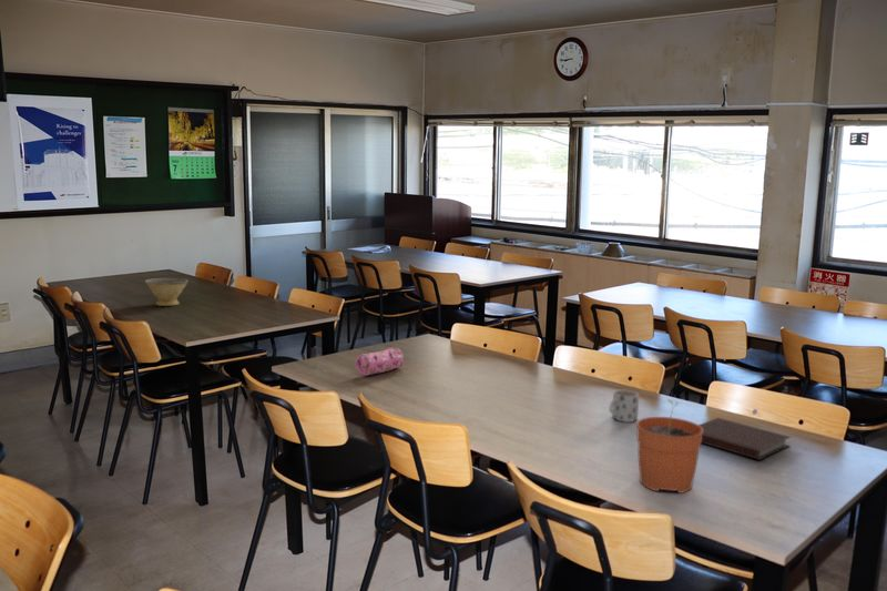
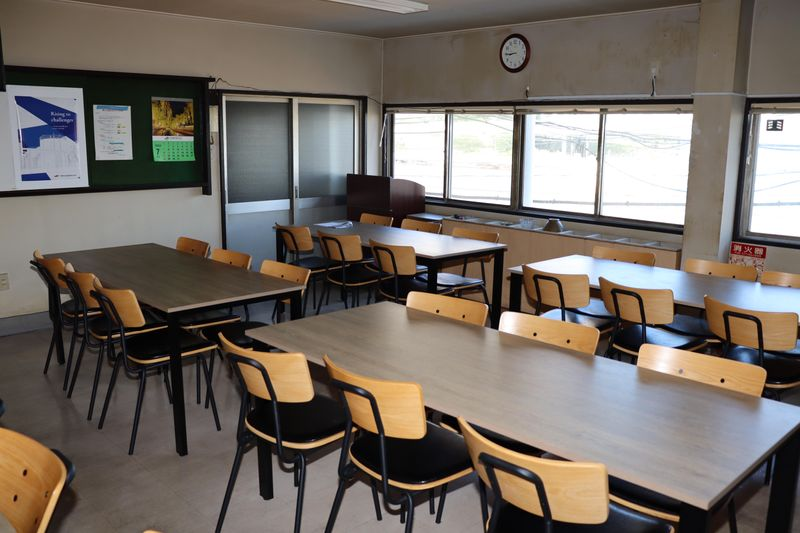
- notebook (736, 437)
- plant pot (669, 440)
- bowl (167, 292)
- pencil case (379, 360)
- mug (622, 406)
